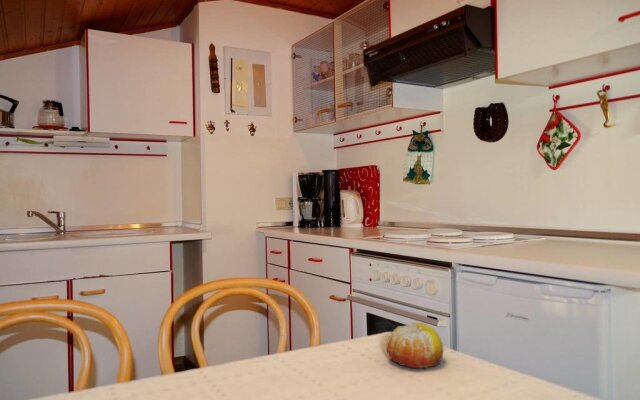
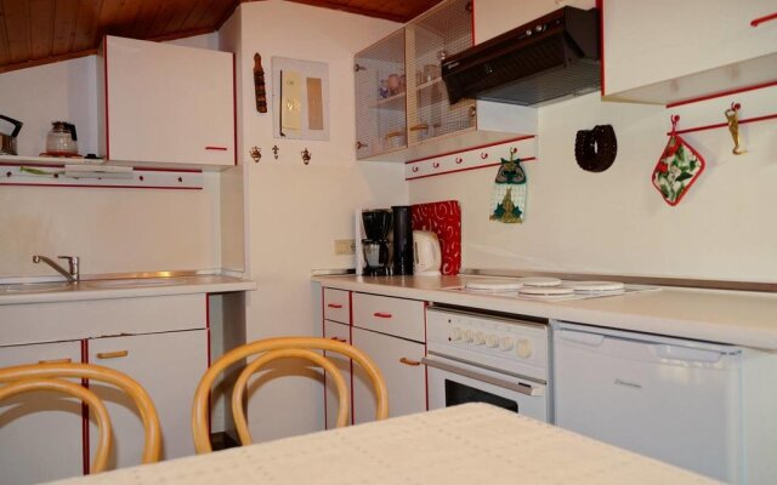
- fruit (414, 342)
